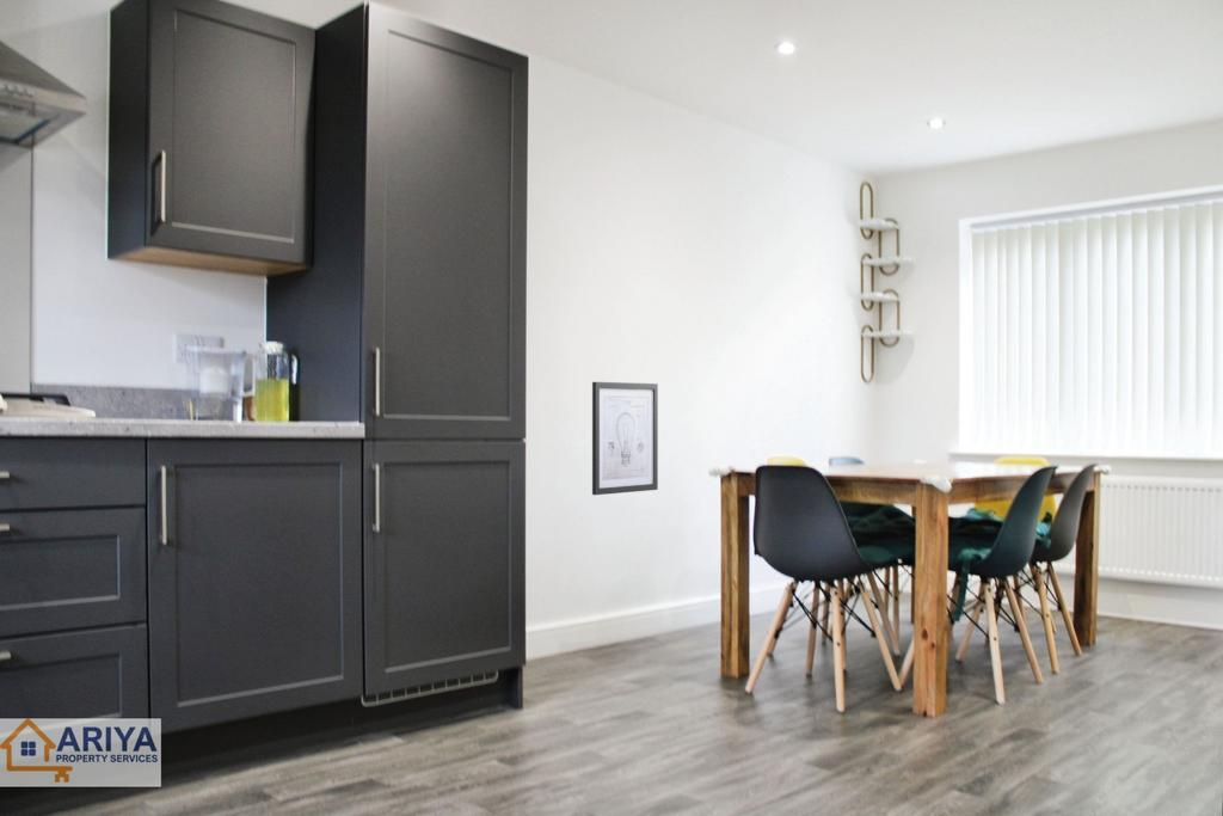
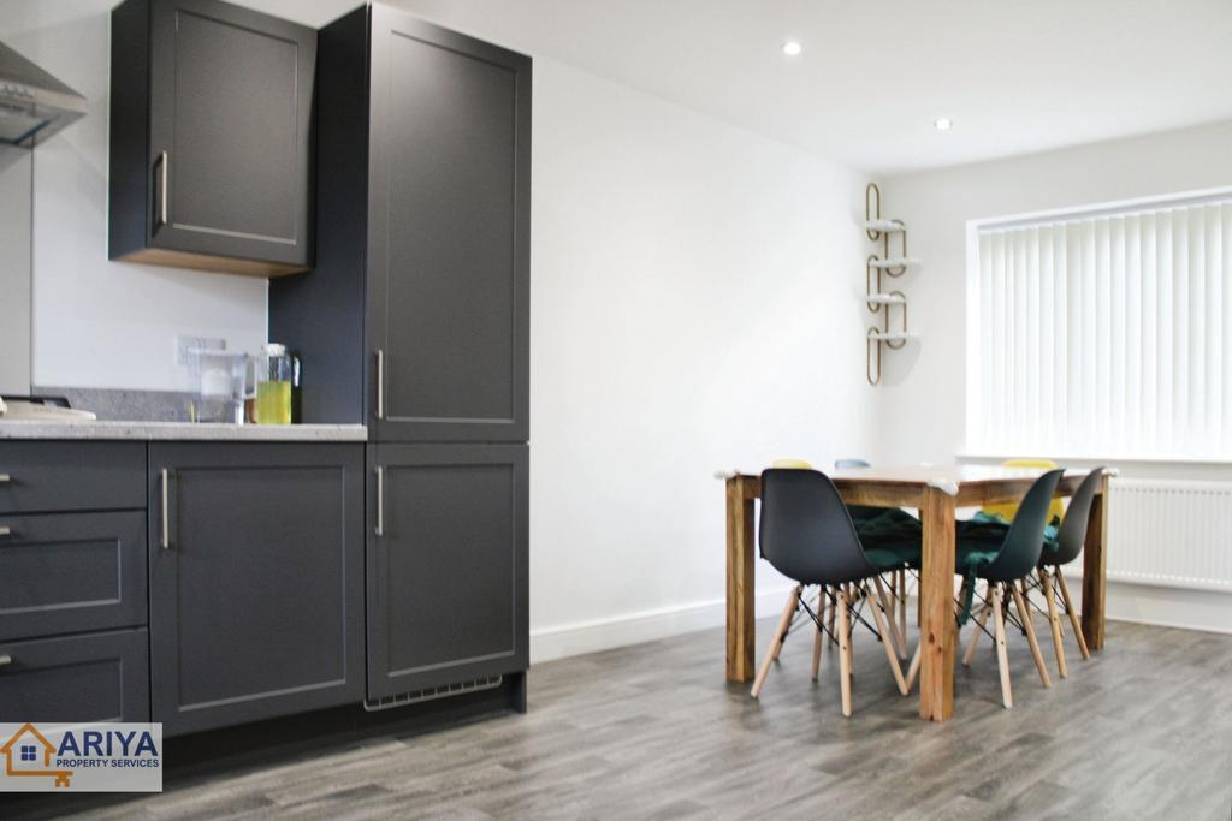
- wall art (626, 437)
